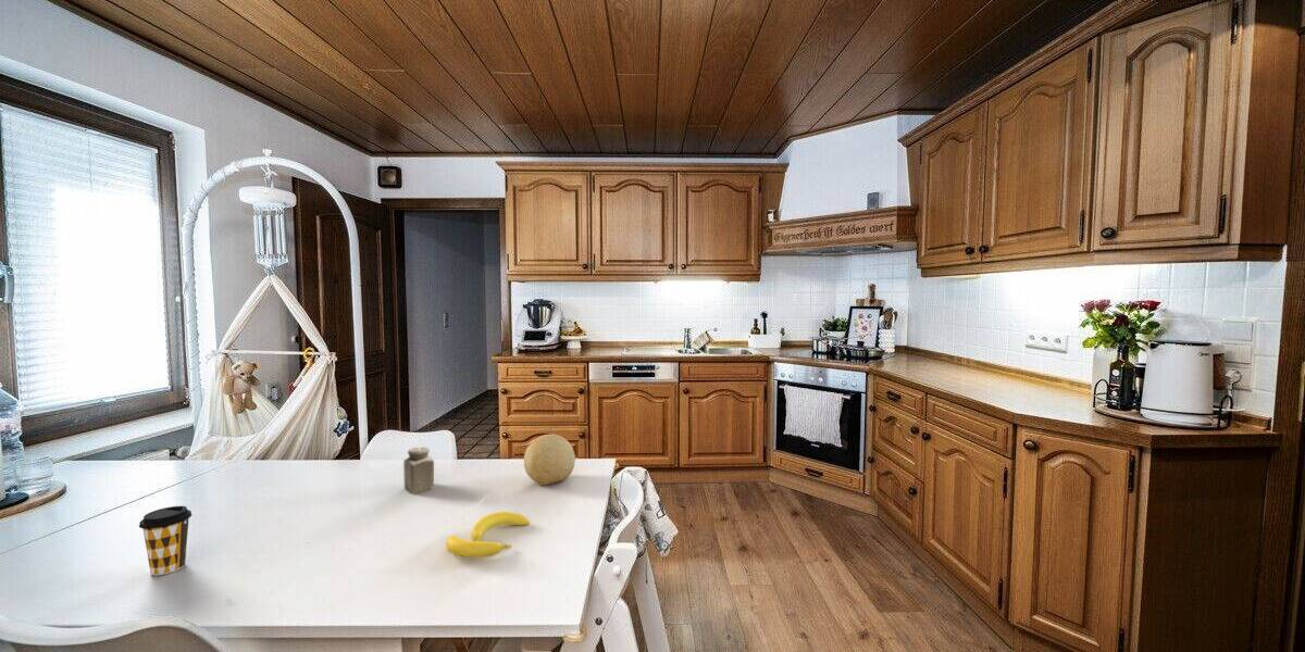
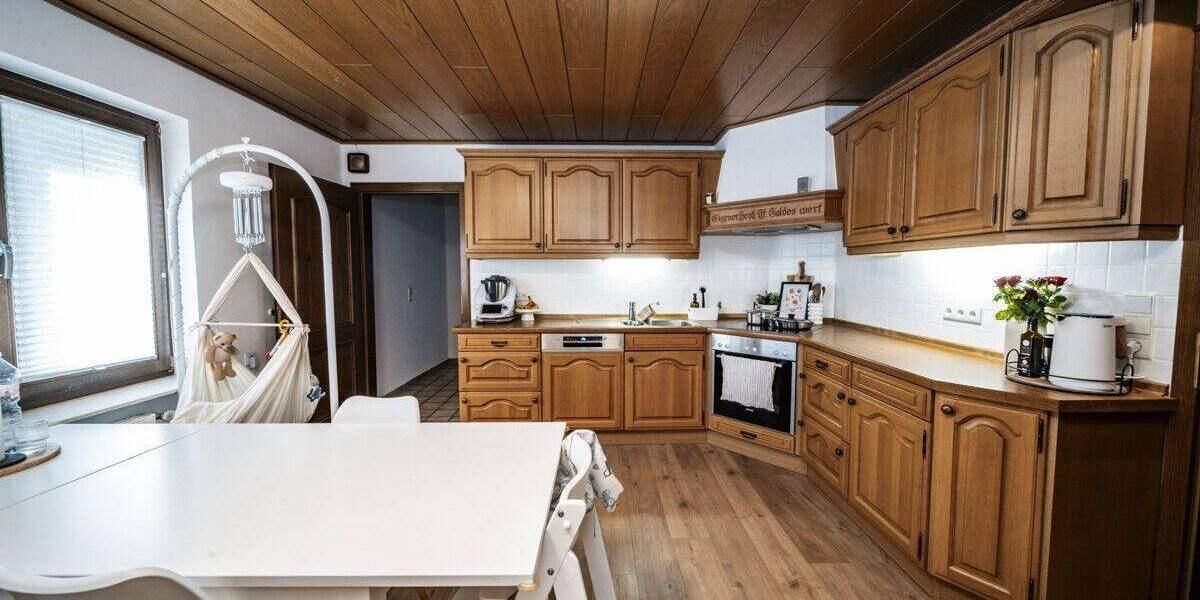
- coffee cup (166, 540)
- banana (487, 529)
- salt shaker (419, 468)
- decorative ball (549, 457)
